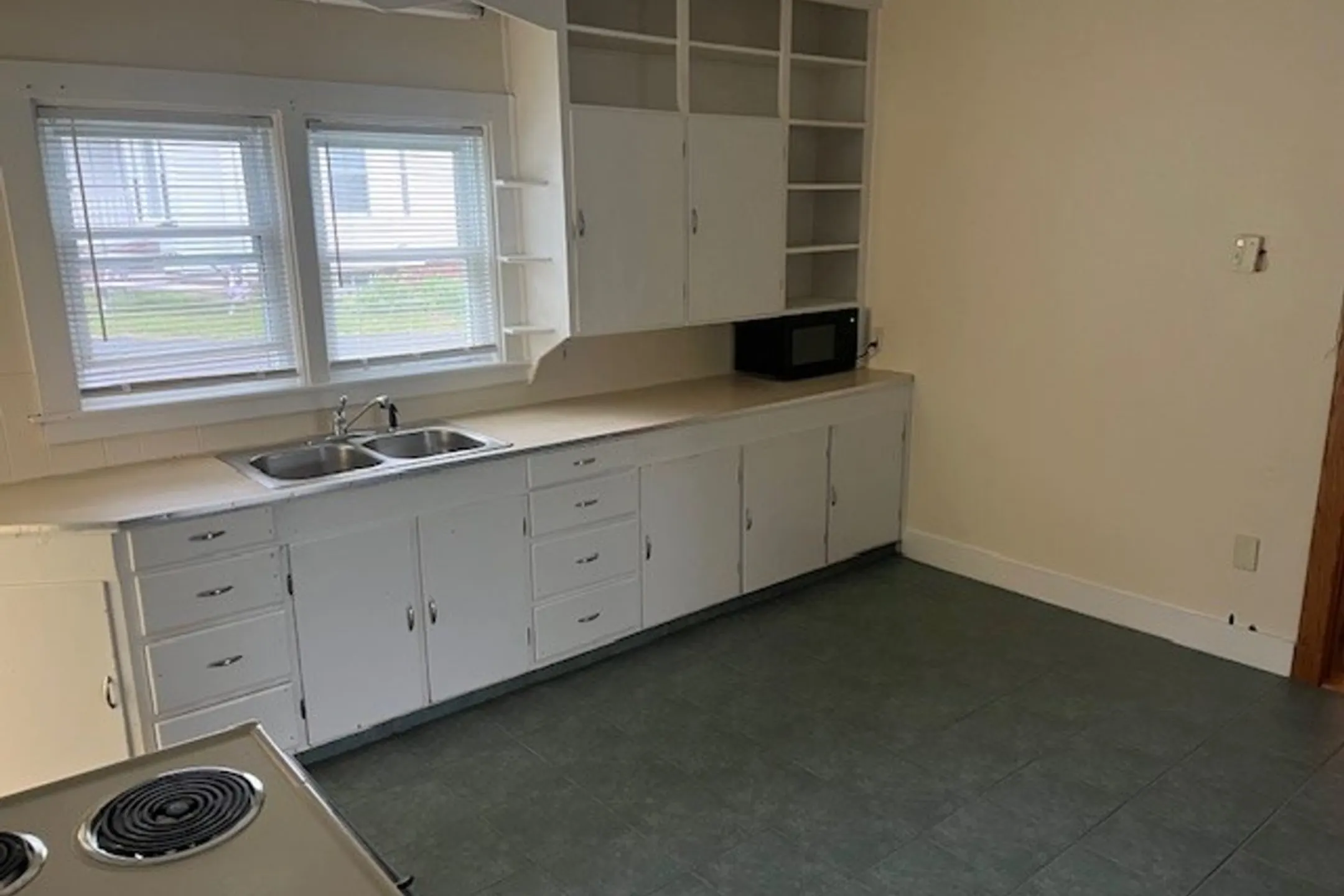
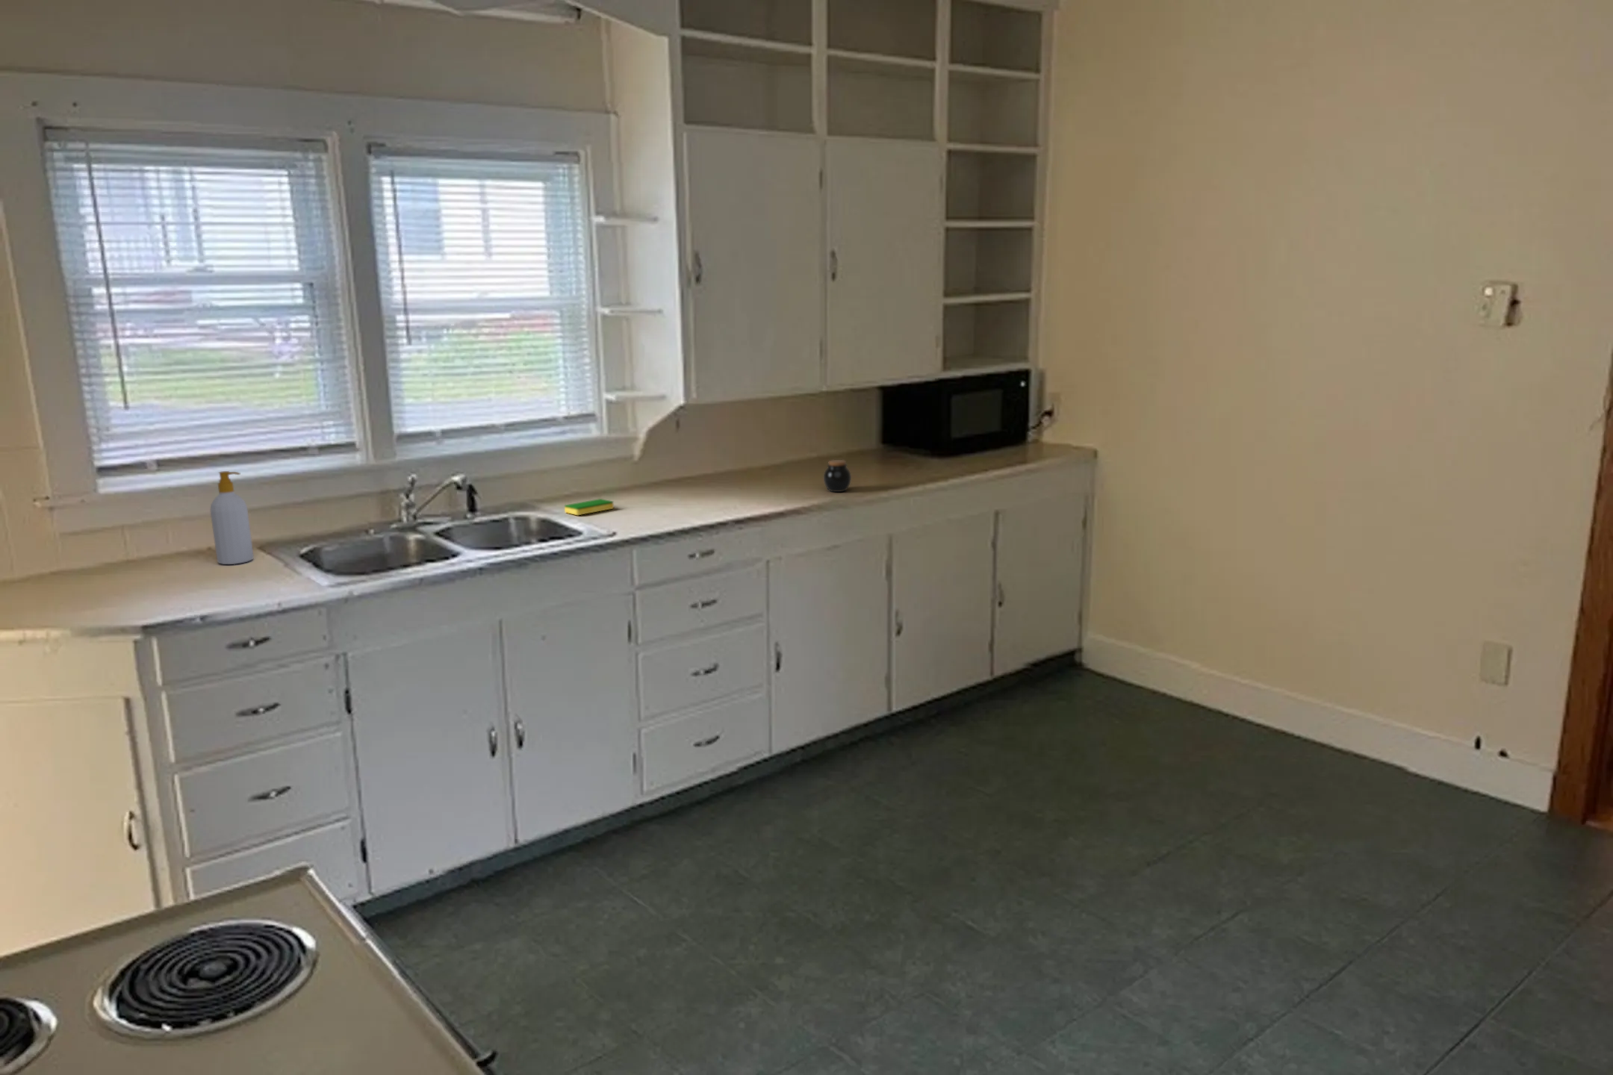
+ soap bottle (230, 517)
+ jar (838, 475)
+ dish sponge (589, 506)
